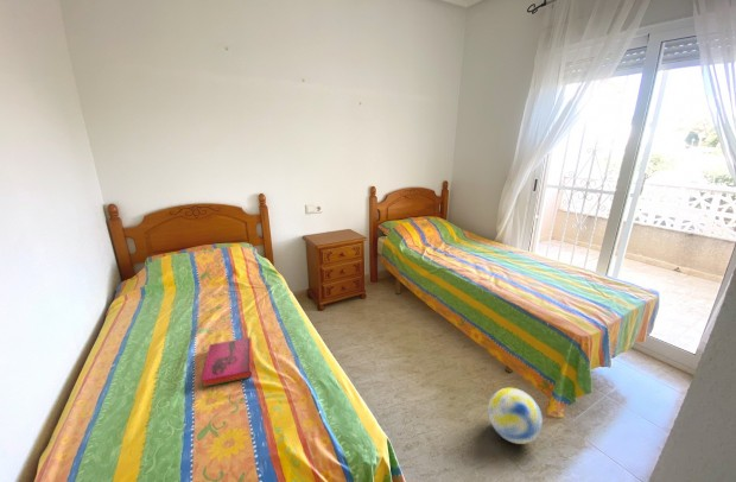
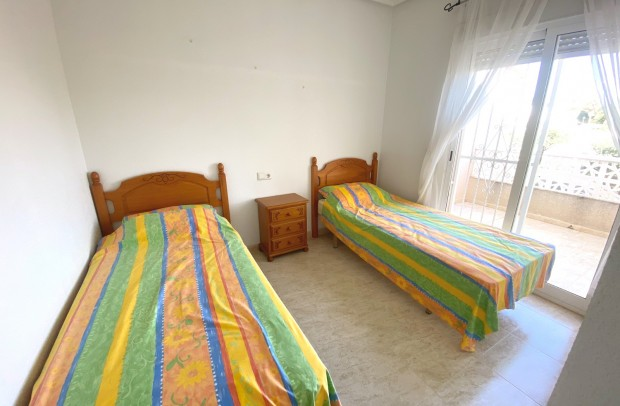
- hardback book (229, 360)
- ball (514, 414)
